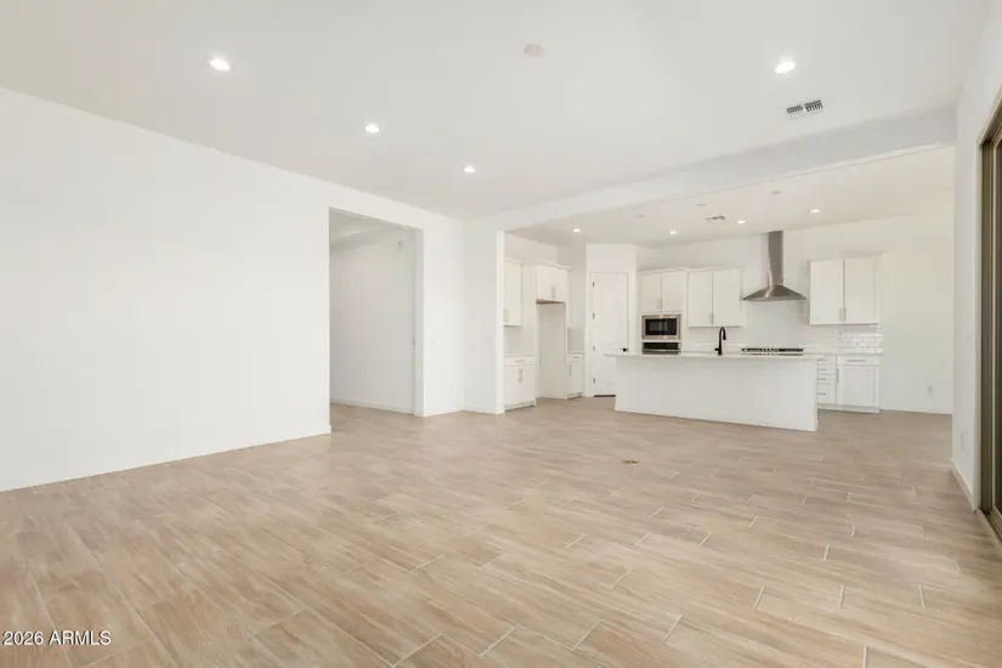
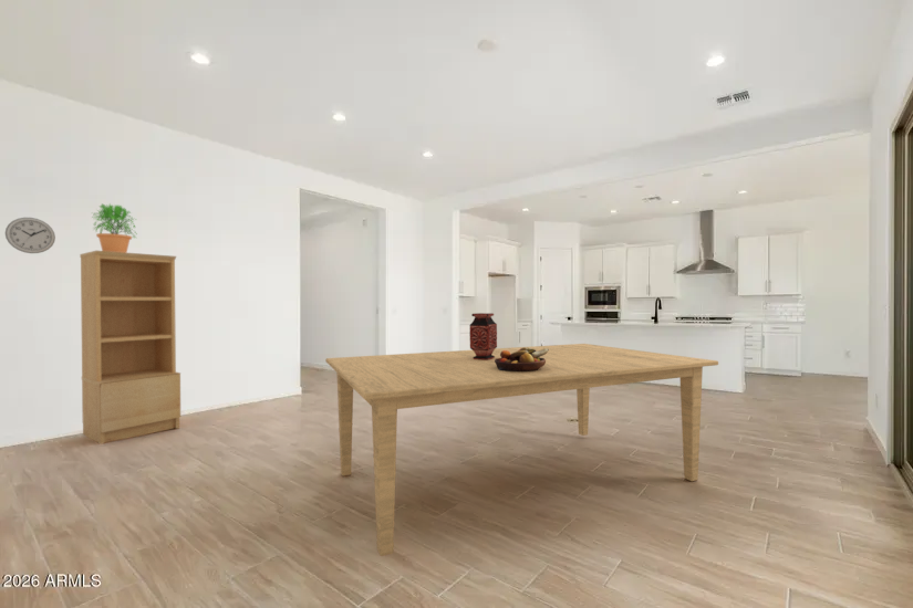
+ potted plant (115, 228)
+ bookcase (132, 343)
+ fruit bowl (520, 357)
+ dining table (511, 396)
+ wall clock (31, 234)
+ vase (483, 335)
